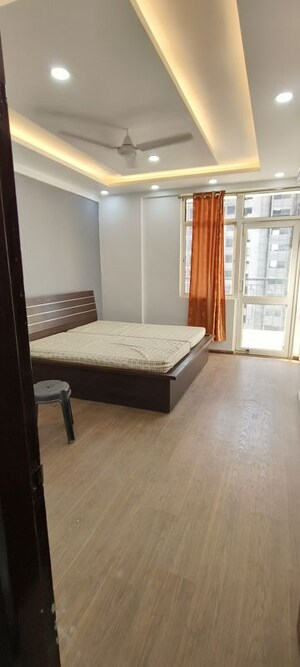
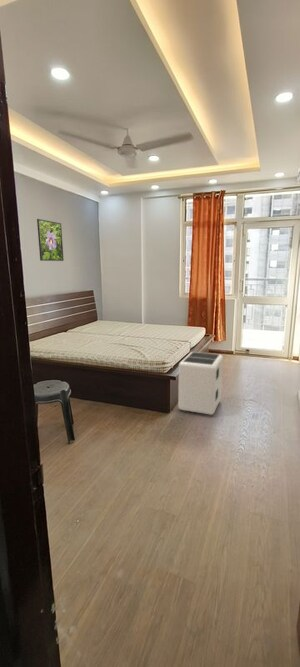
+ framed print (51, 241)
+ air purifier (200, 382)
